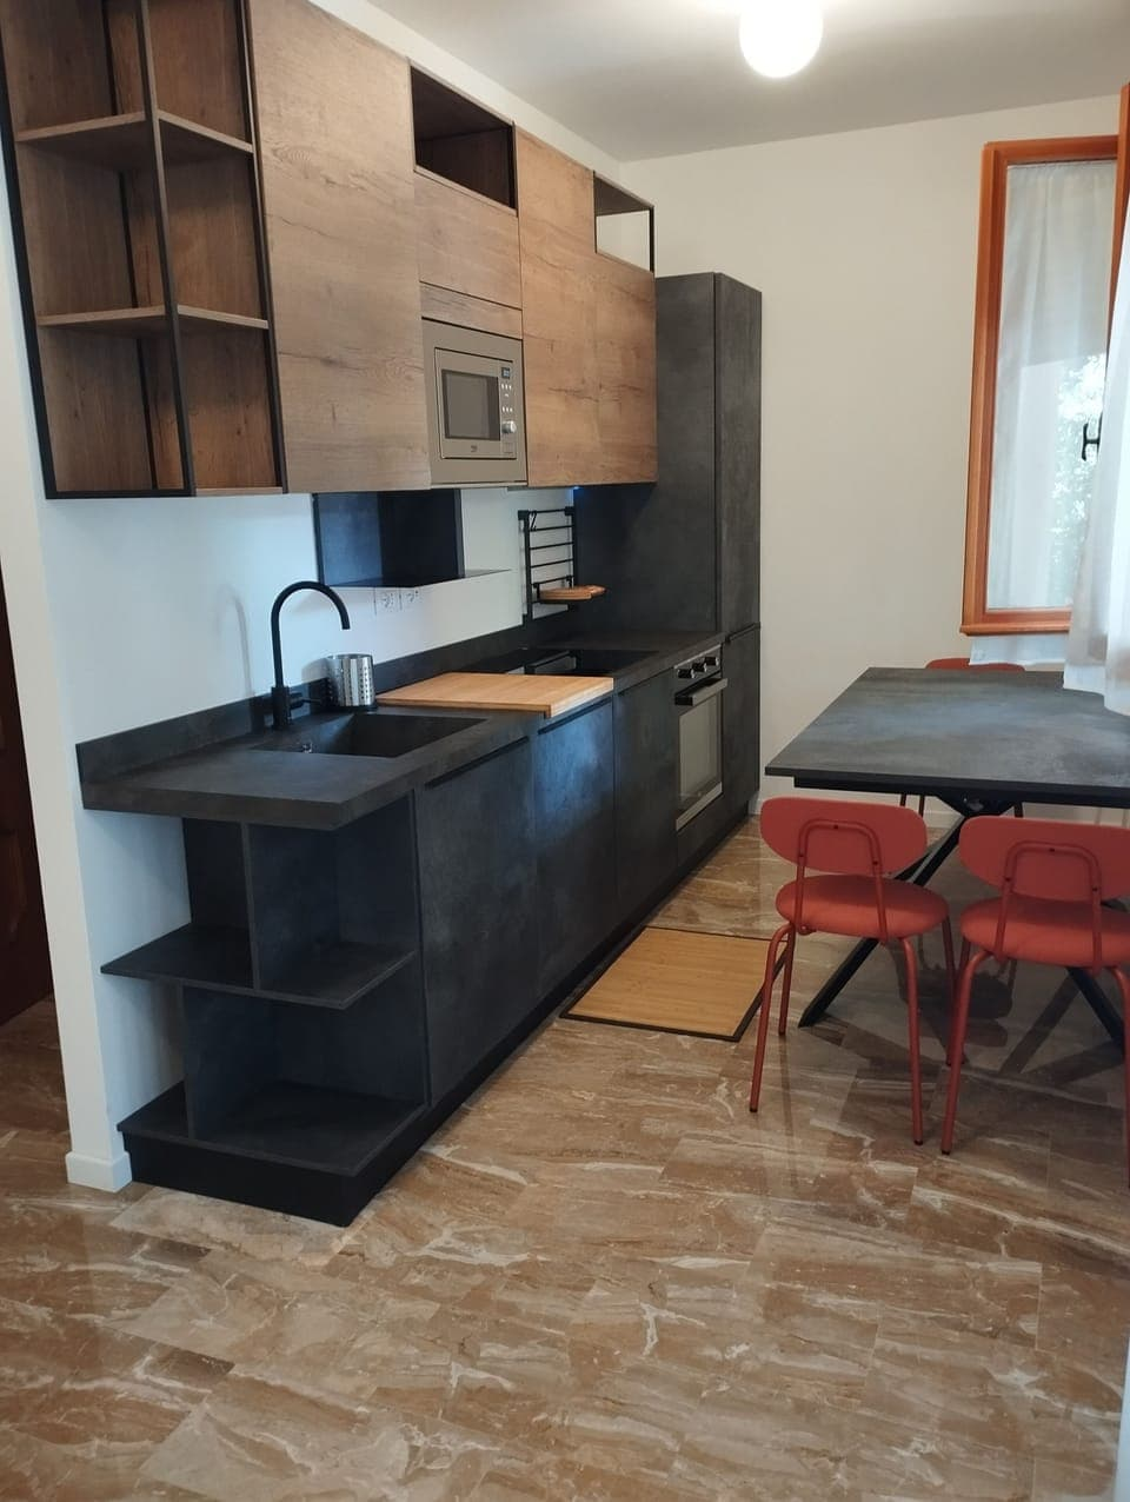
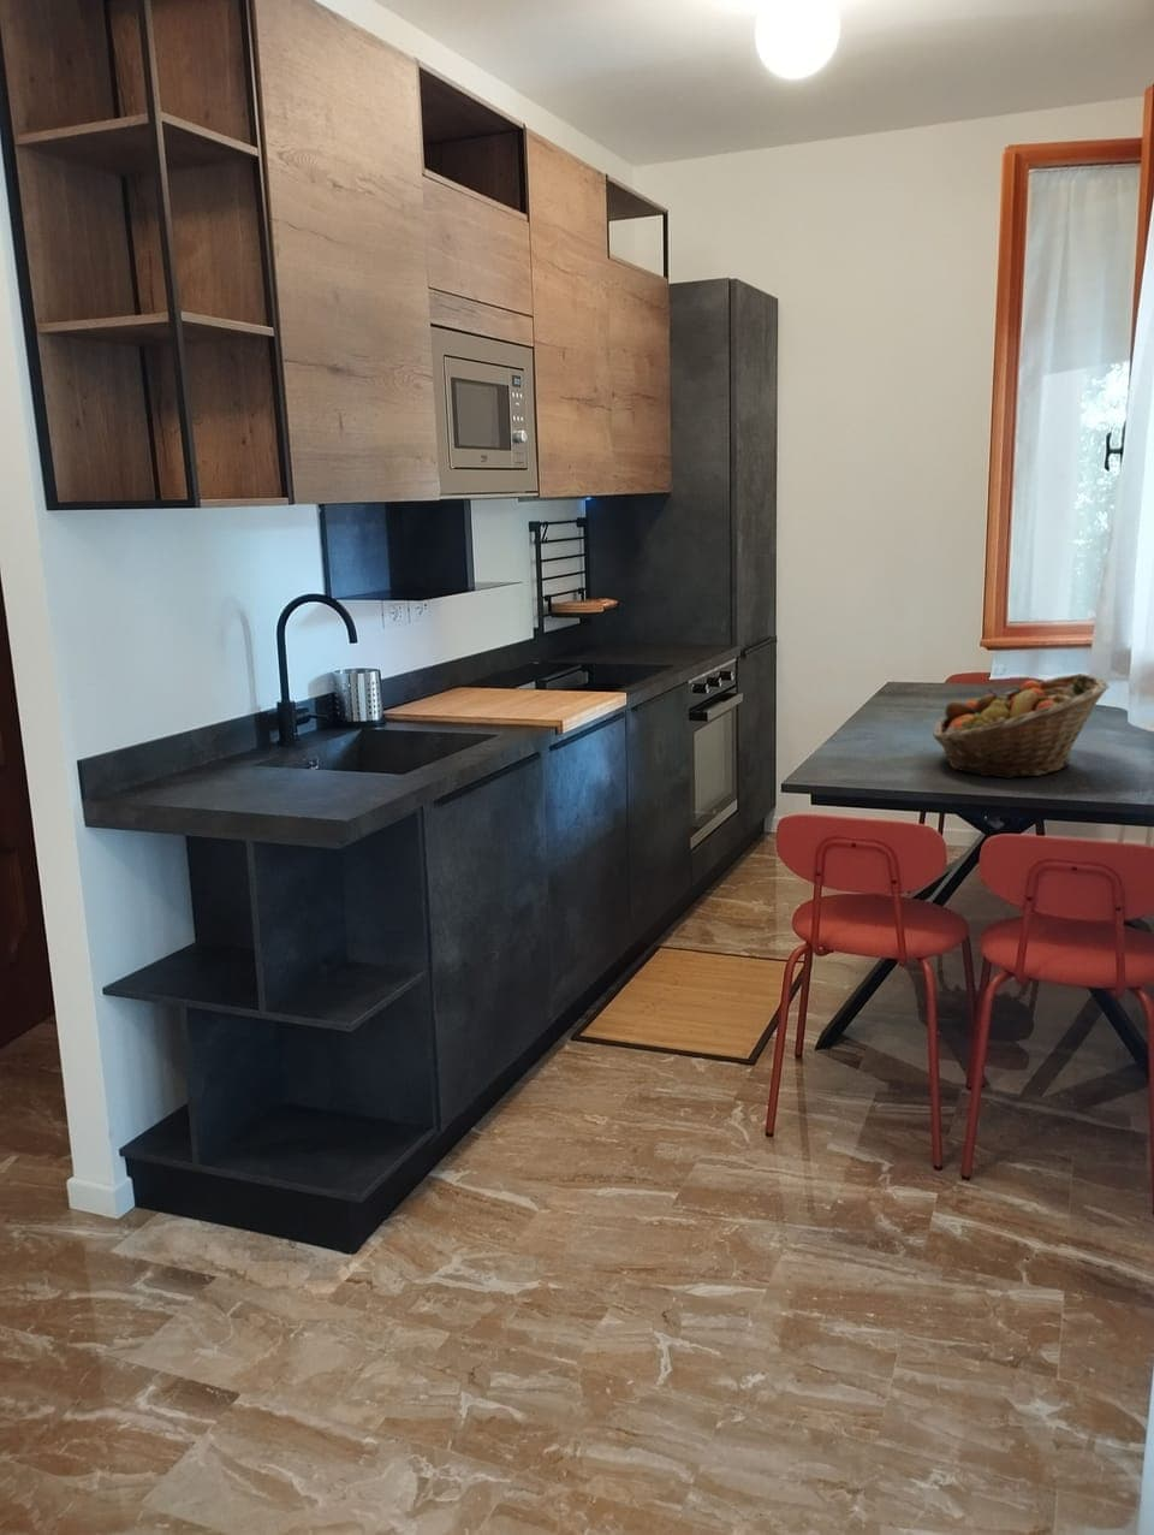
+ fruit basket (1017, 720)
